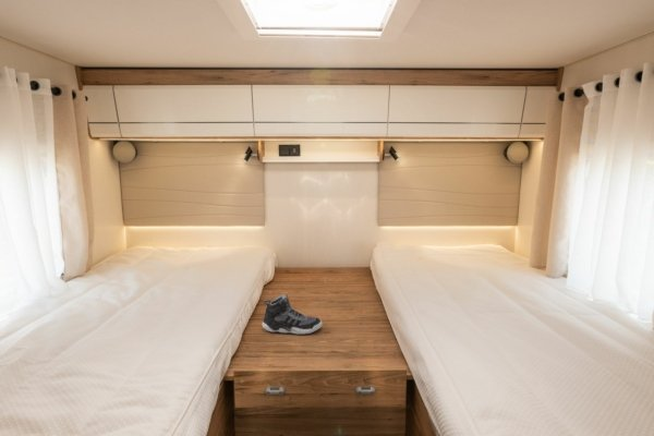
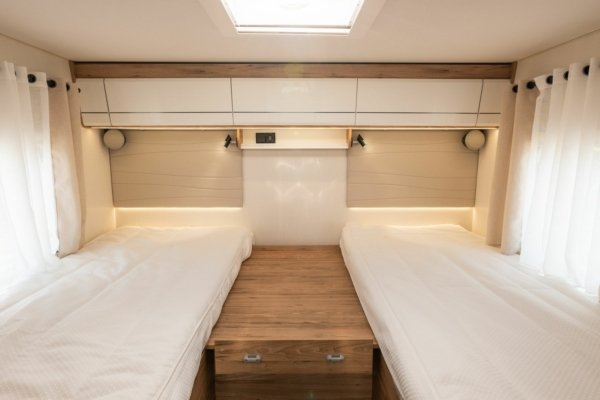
- sneaker (291, 313)
